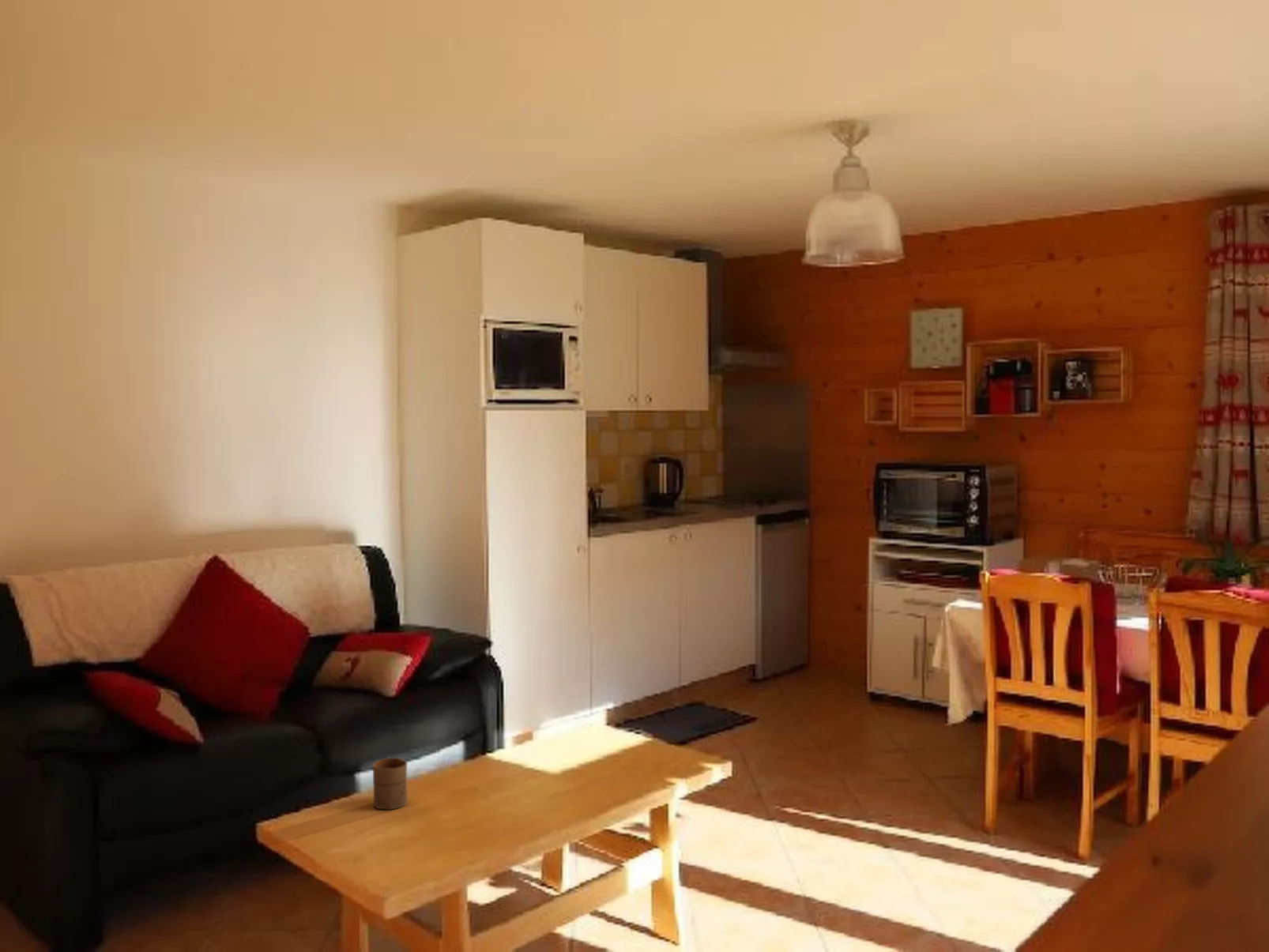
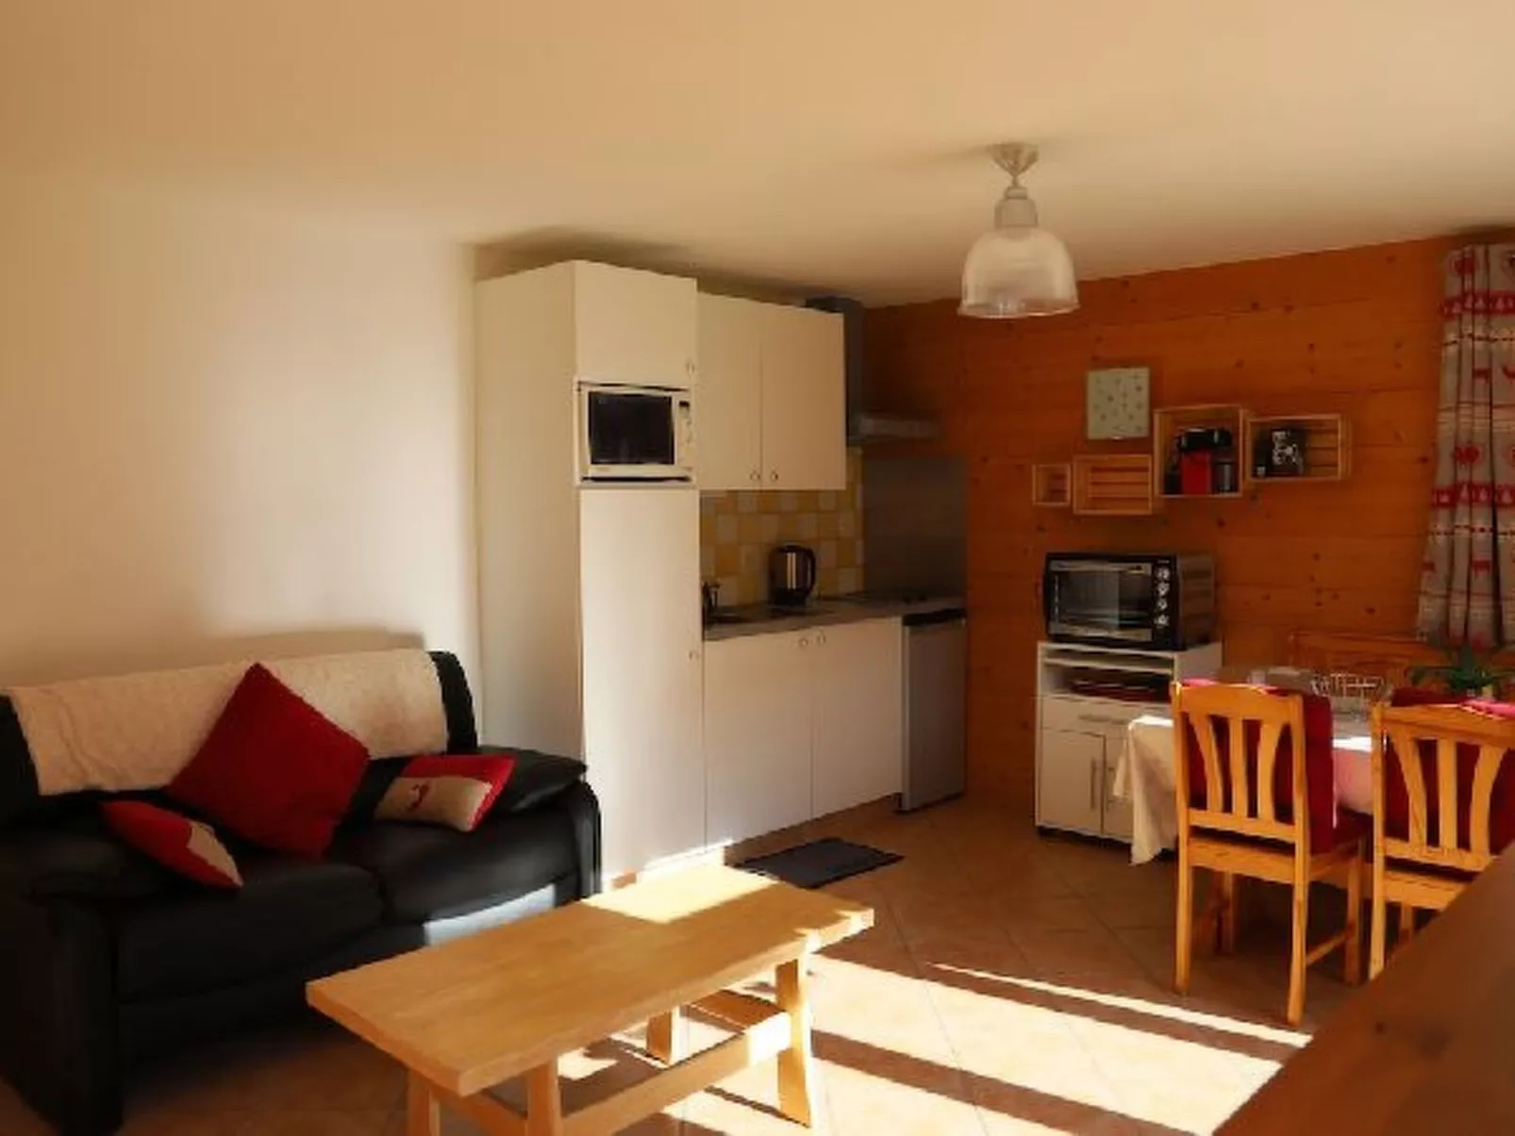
- cup (390, 783)
